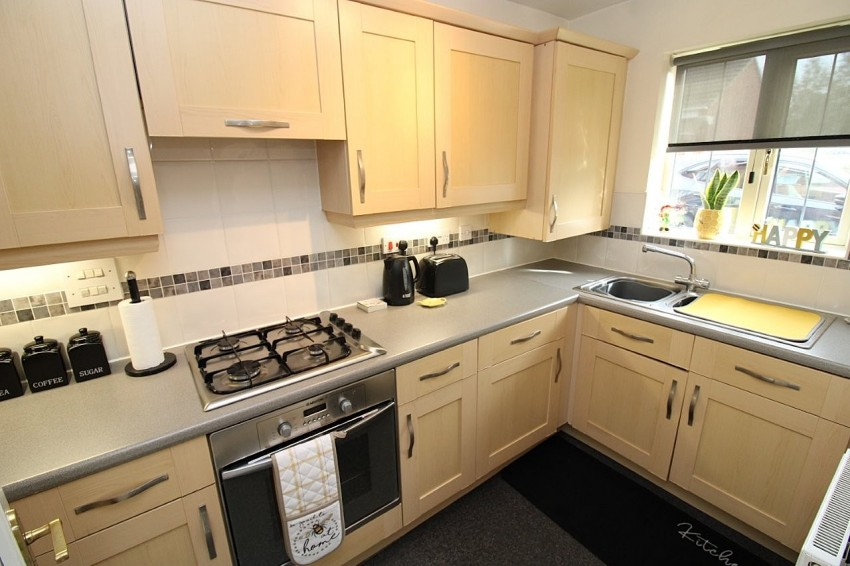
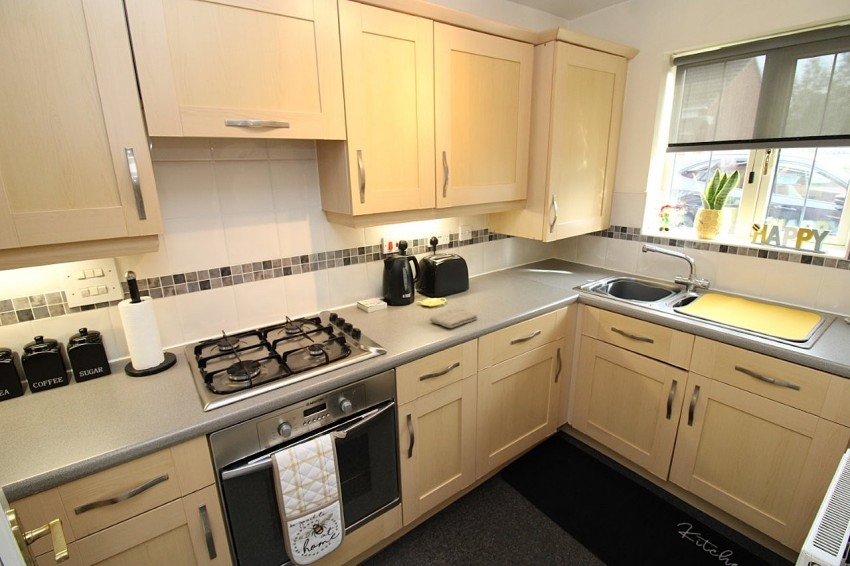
+ washcloth (454, 317)
